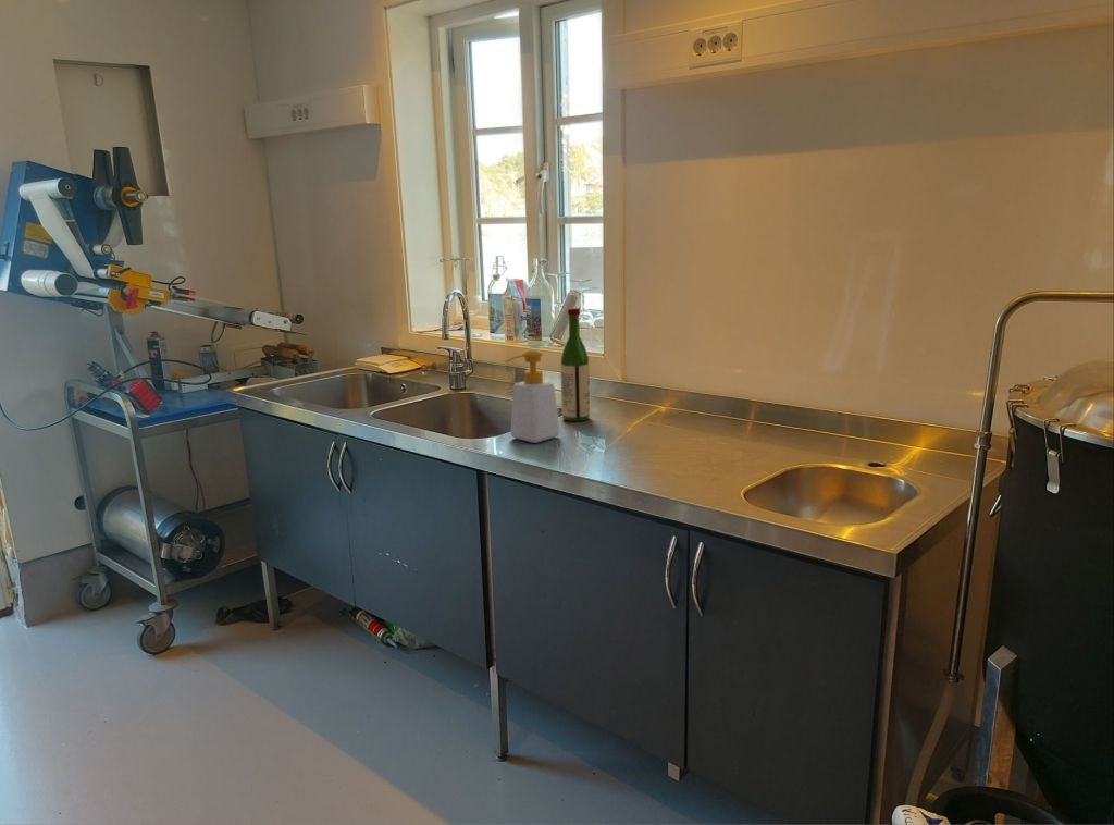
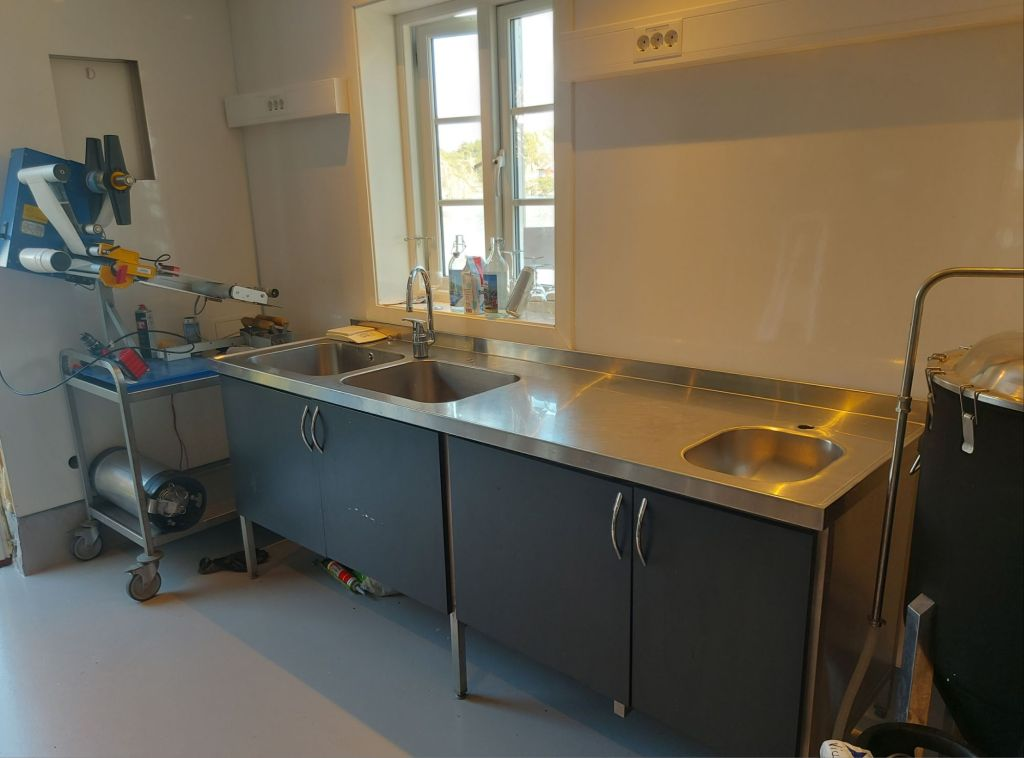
- wine bottle (574, 364)
- soap bottle (528, 395)
